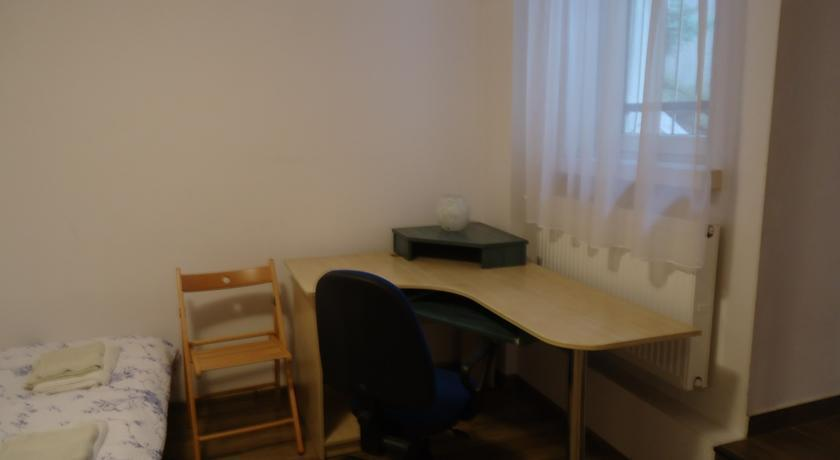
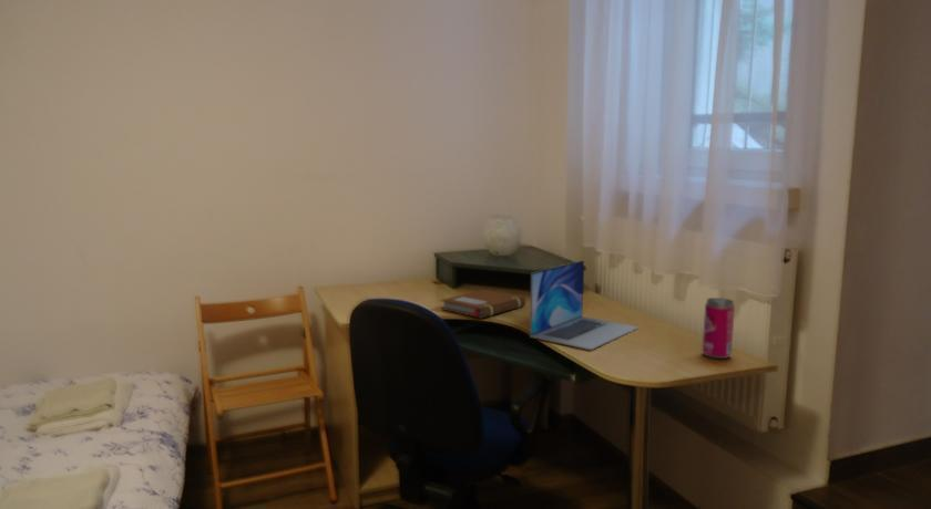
+ beverage can (718, 328)
+ laptop (582, 301)
+ notebook (482, 303)
